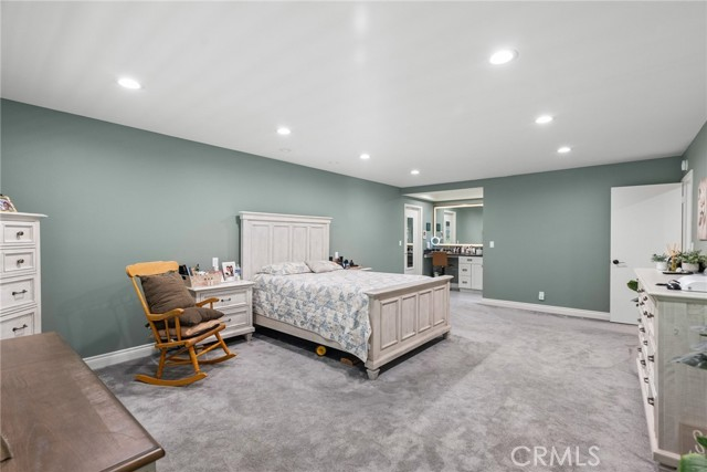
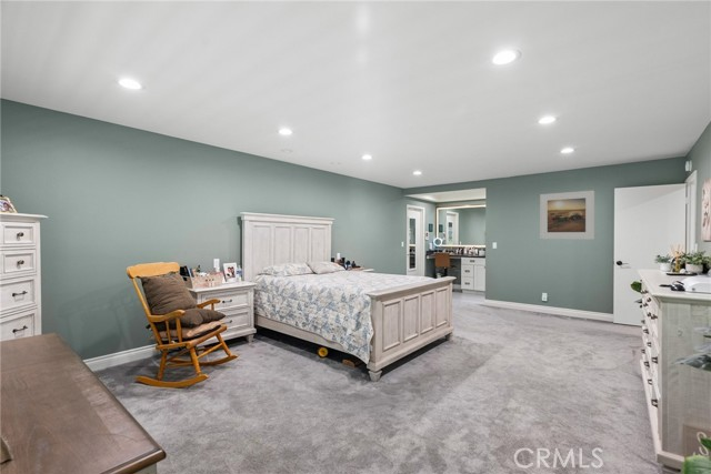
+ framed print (565, 215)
